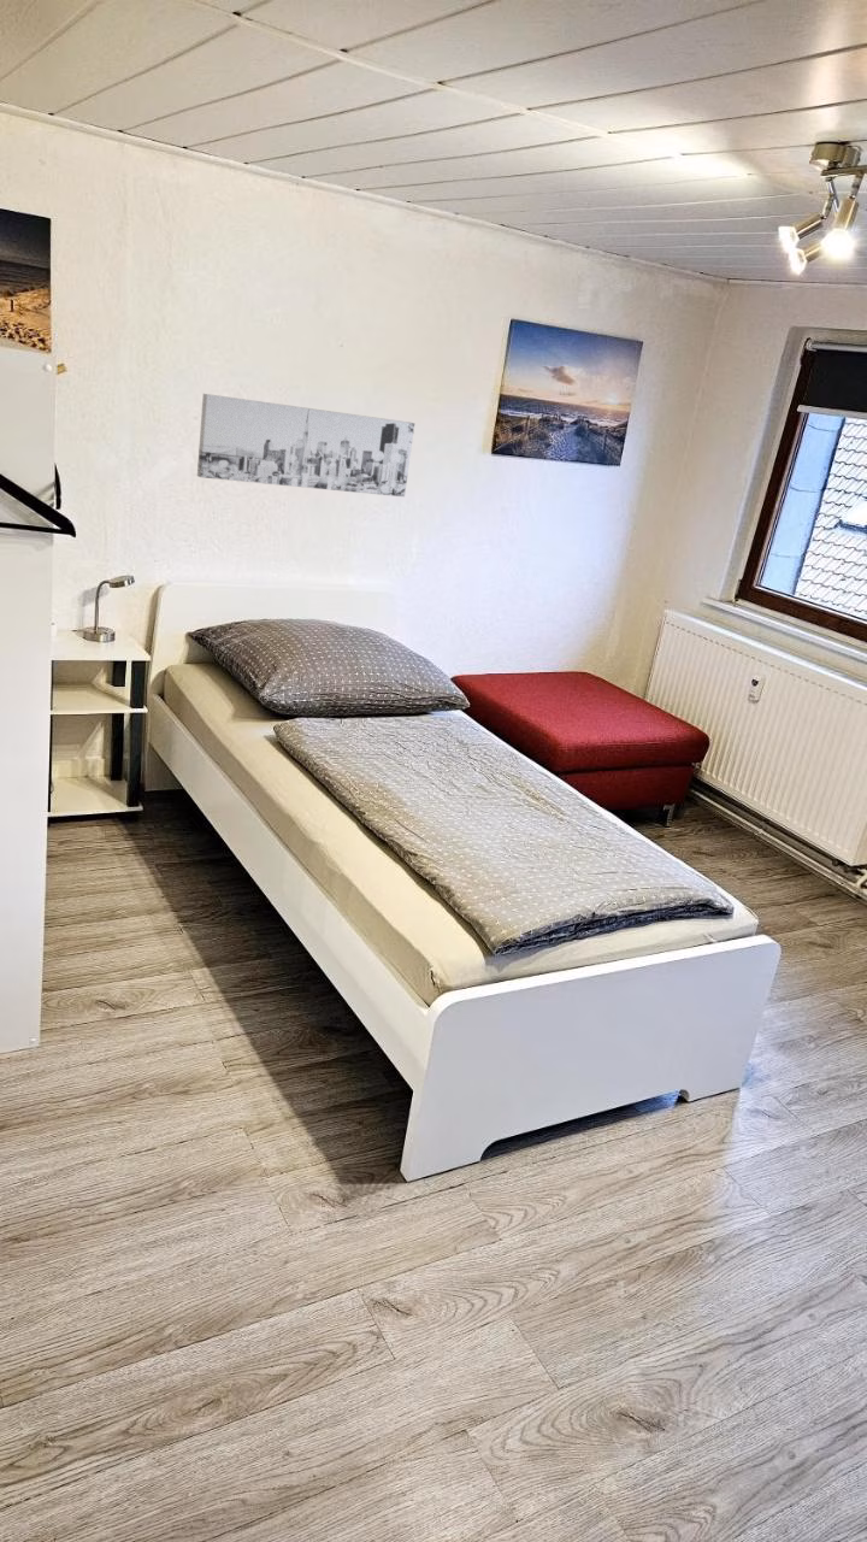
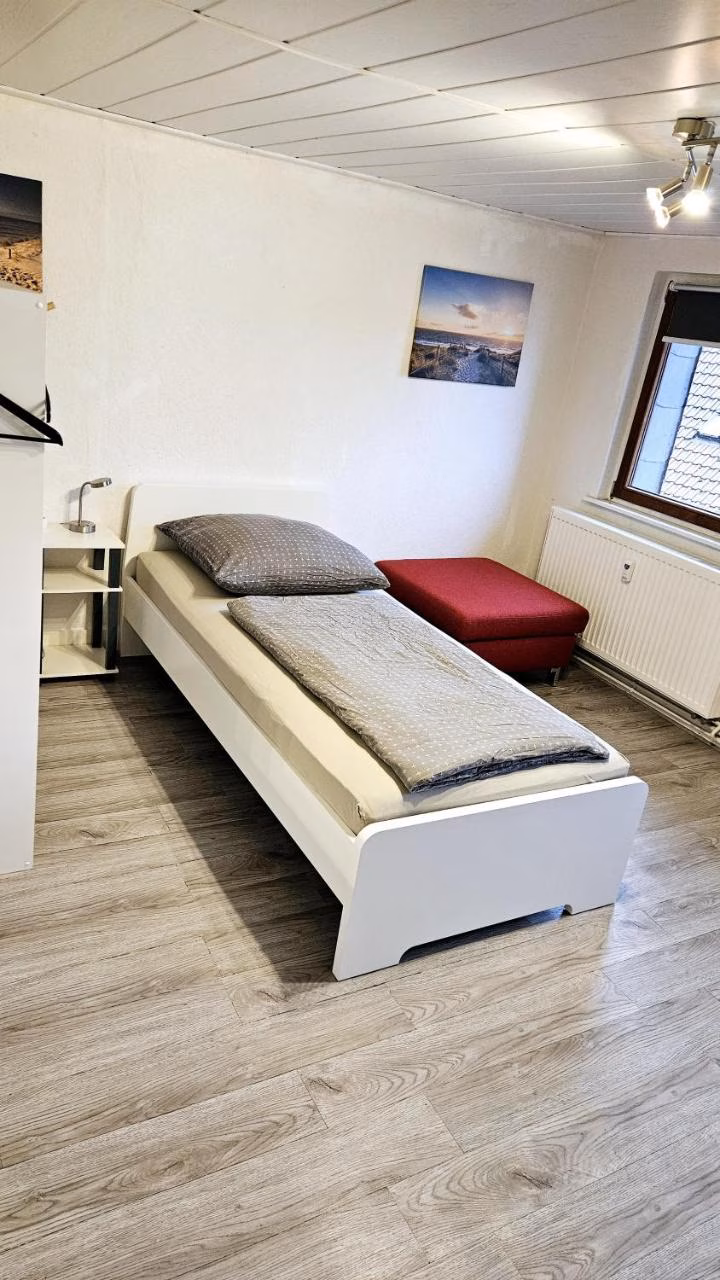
- wall art (309, 448)
